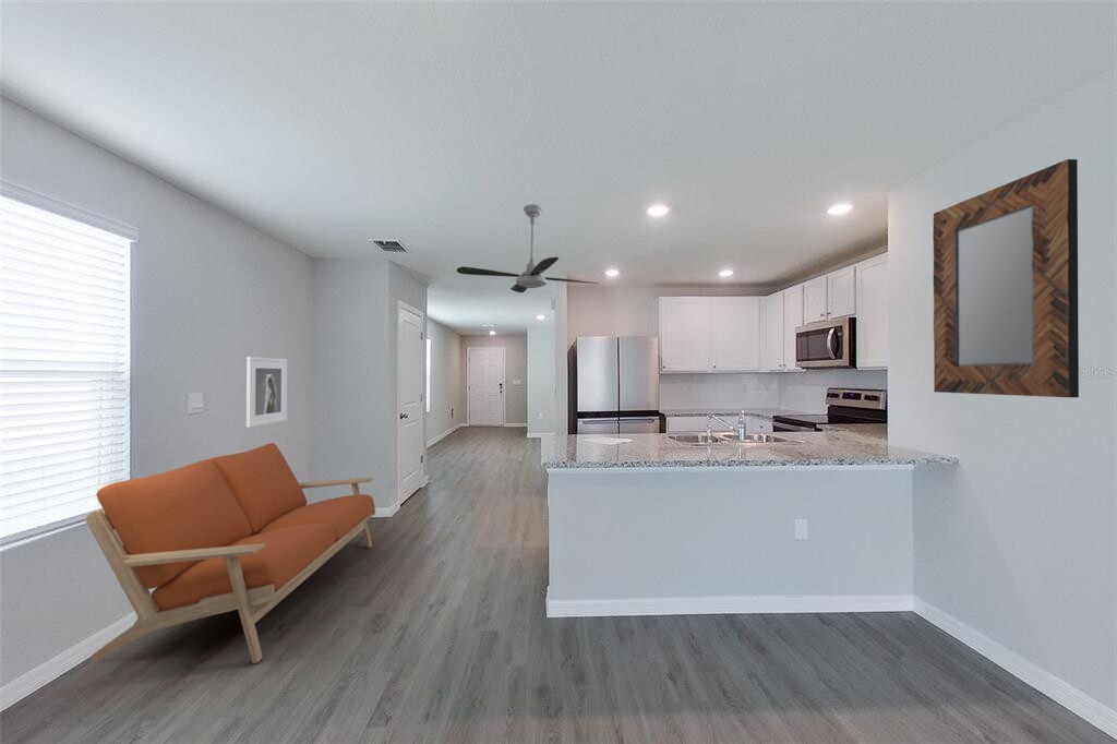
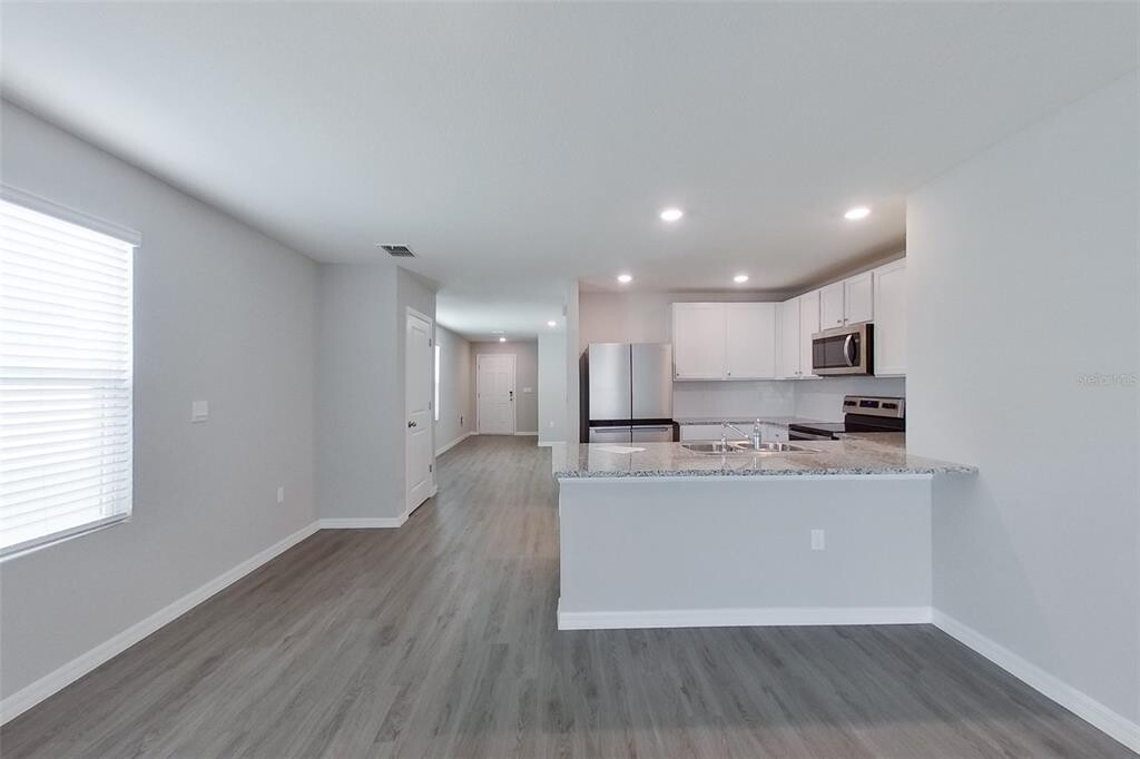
- sofa (266, 524)
- home mirror (995, 291)
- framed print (267, 391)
- ceiling fan (531, 245)
